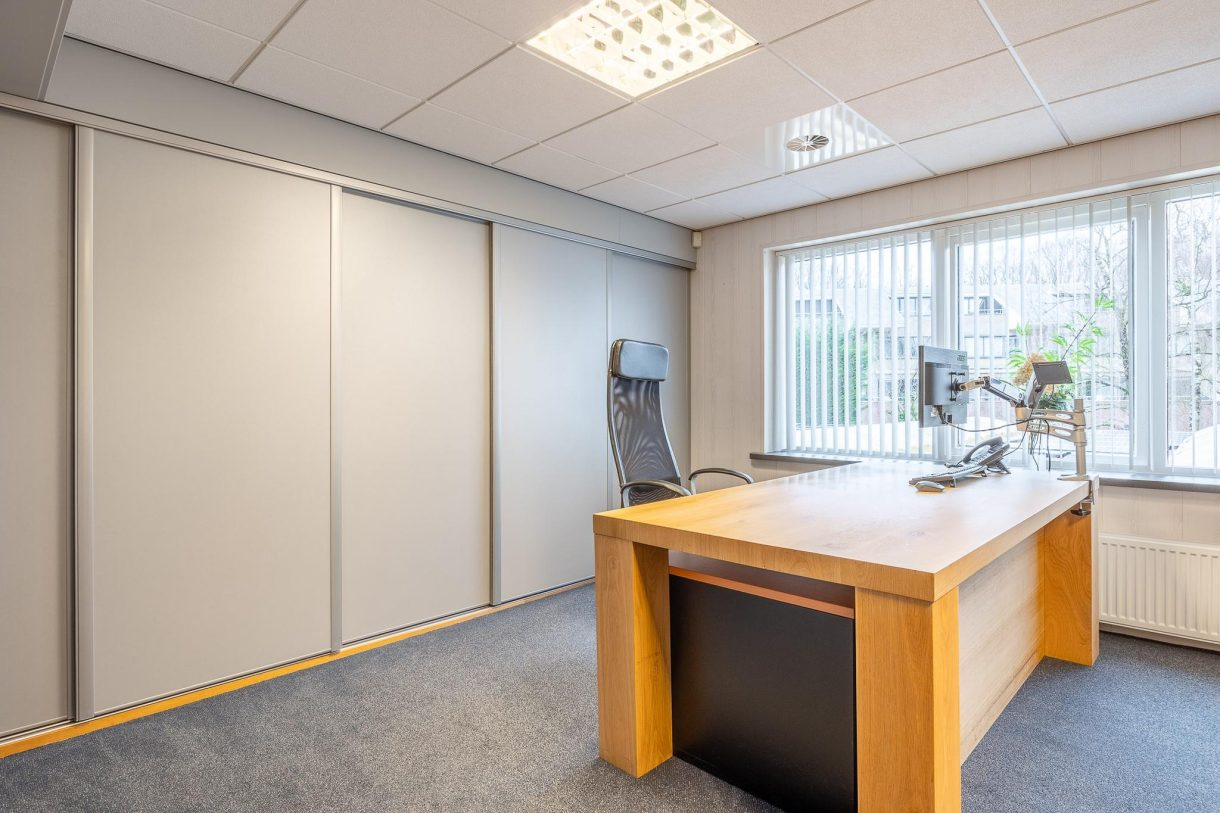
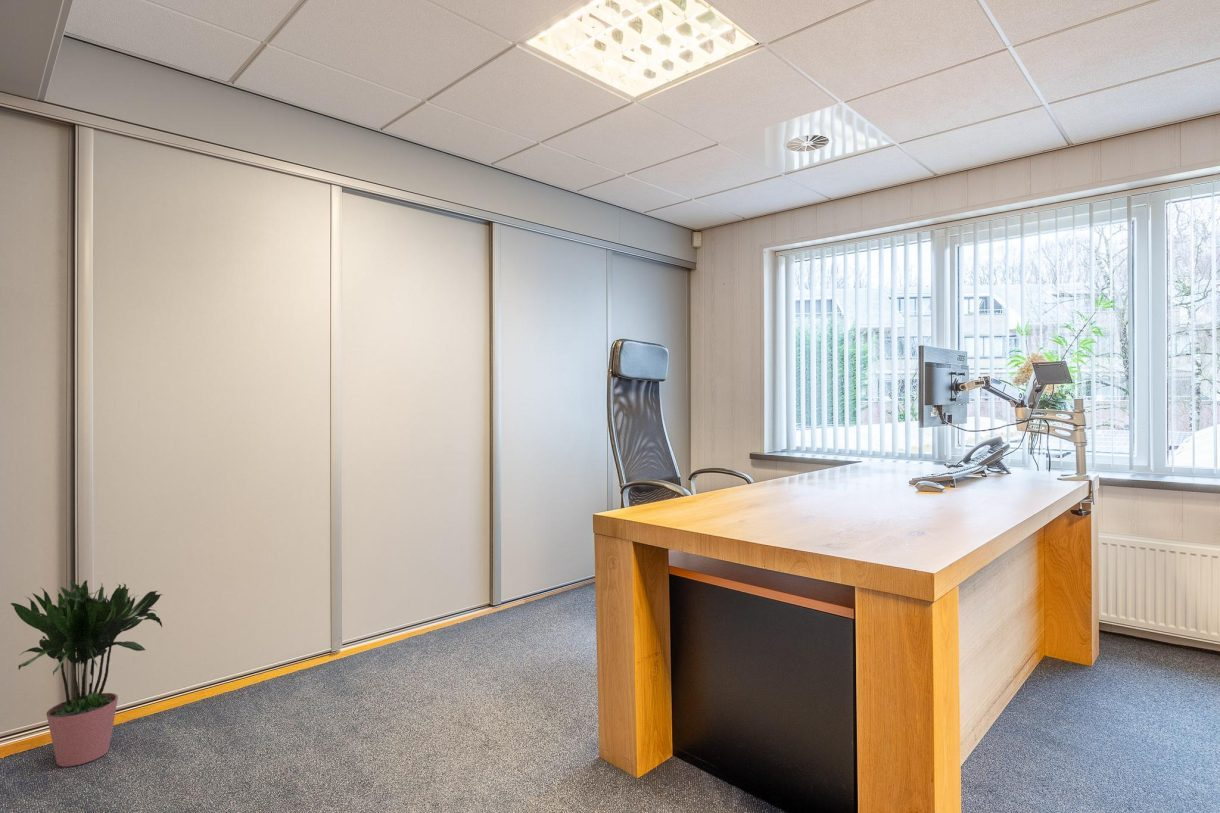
+ potted plant (91, 662)
